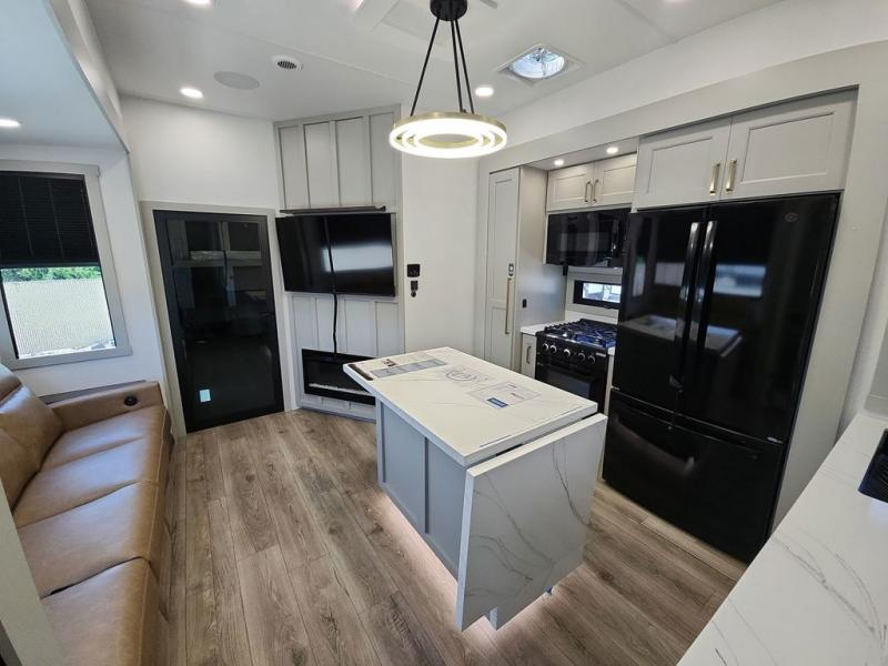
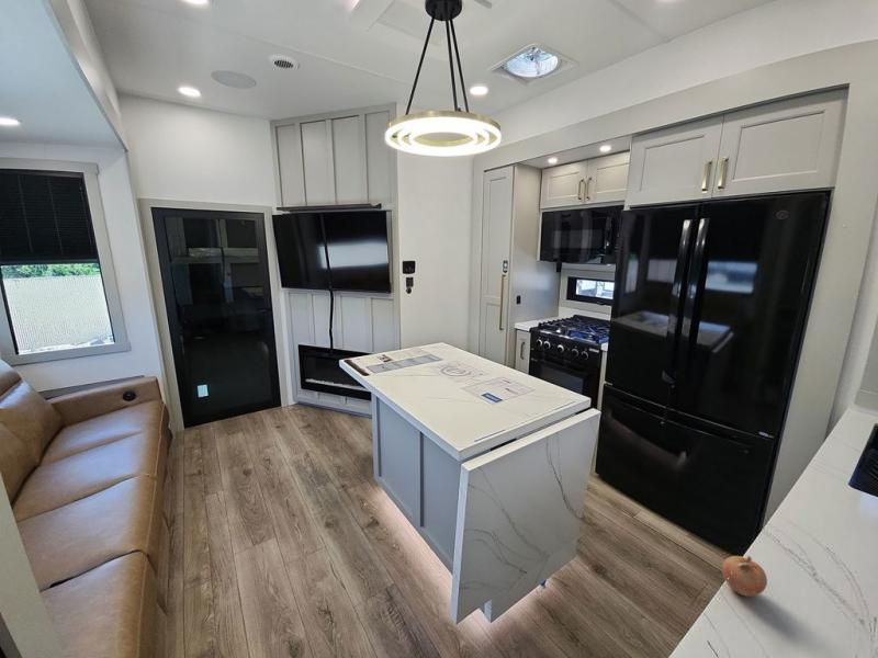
+ fruit (743, 574)
